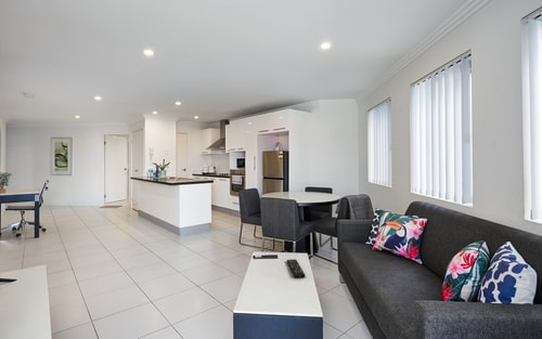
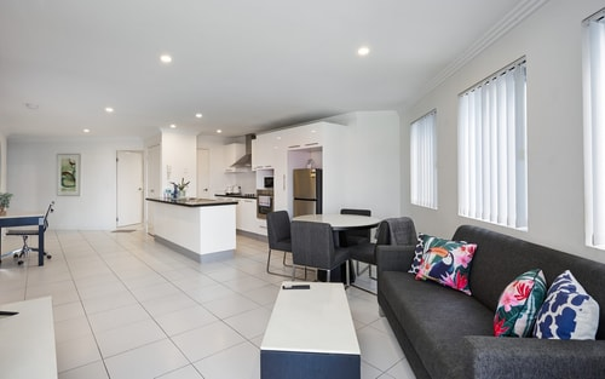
- remote control (295, 266)
